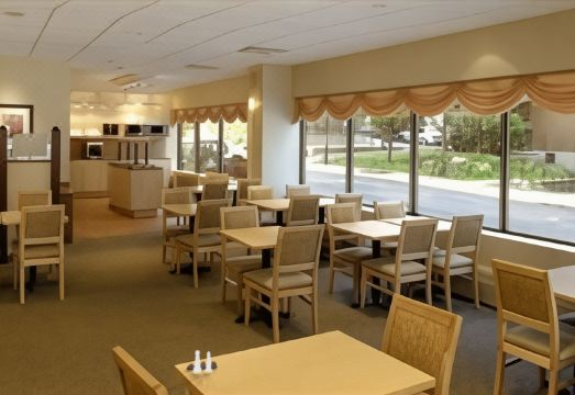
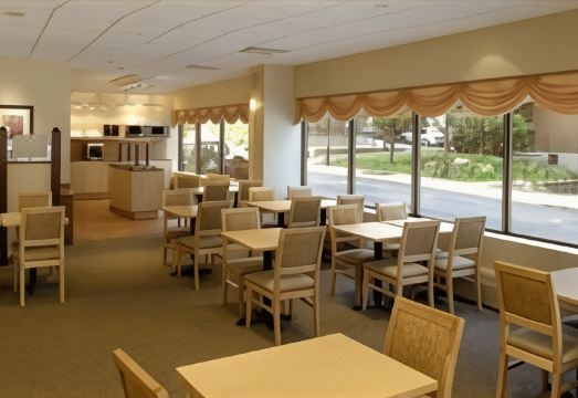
- salt and pepper shaker set (203, 361)
